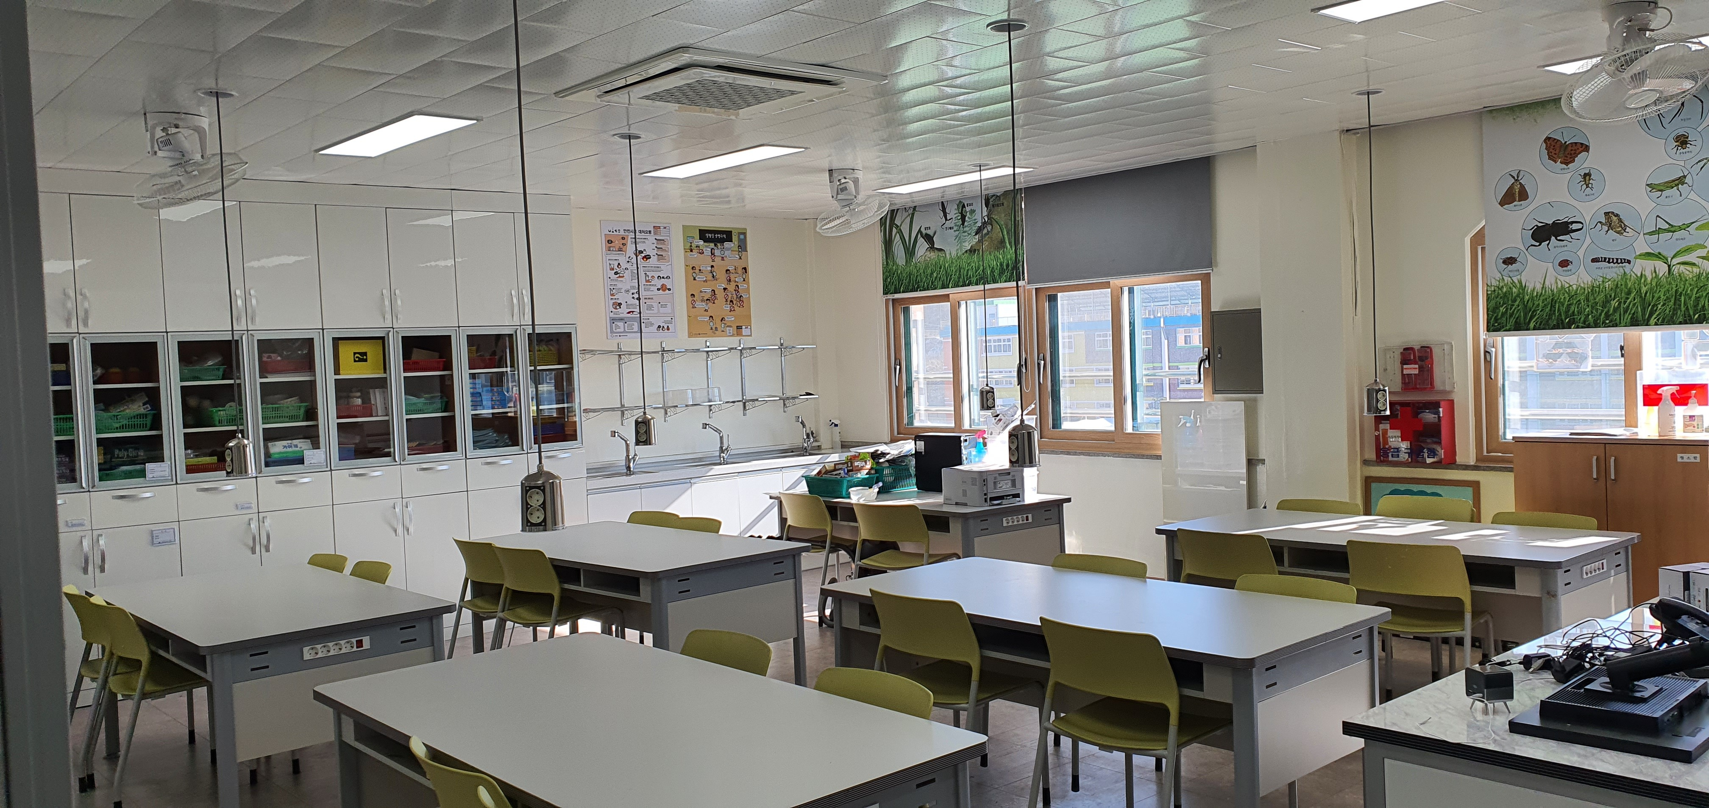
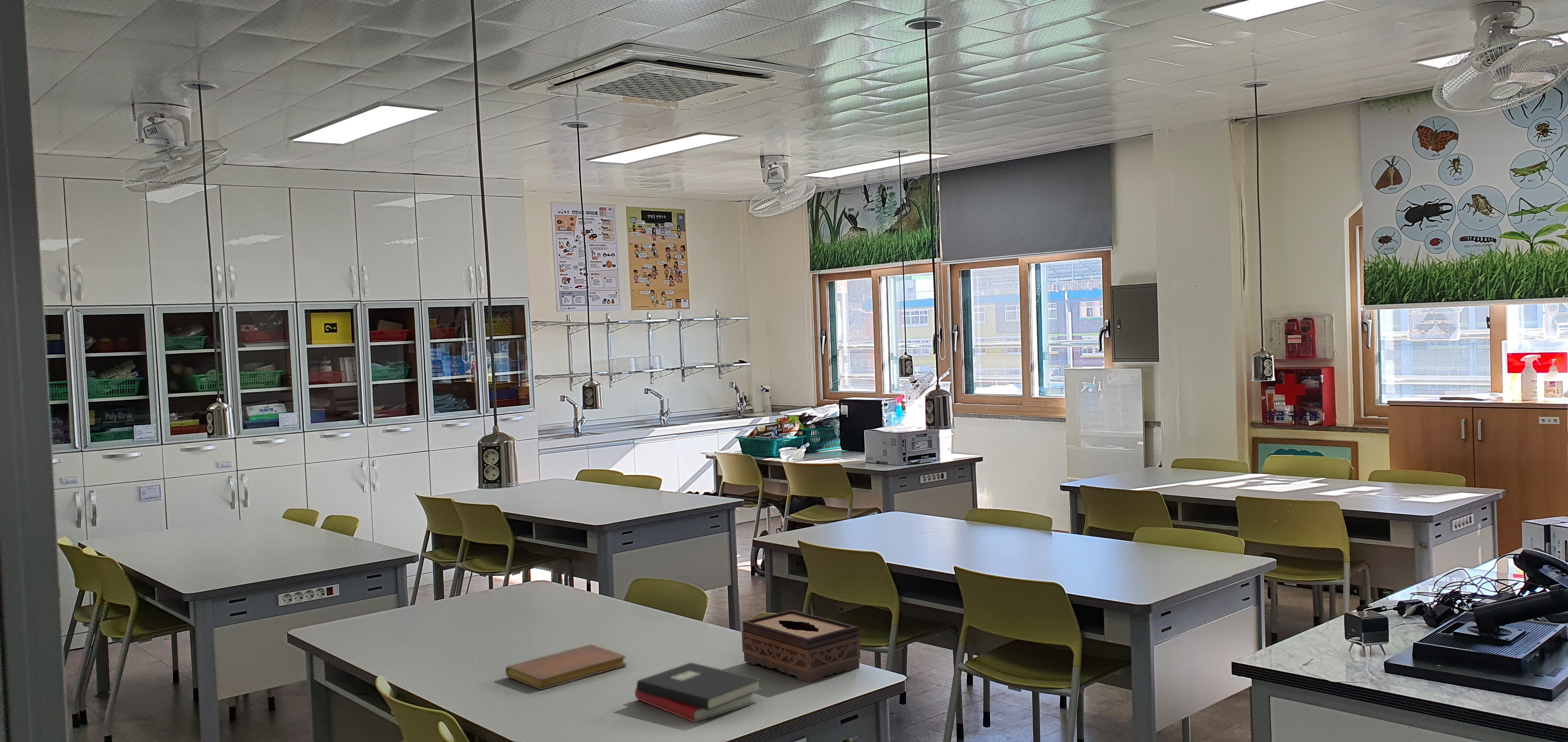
+ tissue box (800, 644)
+ hardback book (698, 691)
+ notebook (566, 665)
